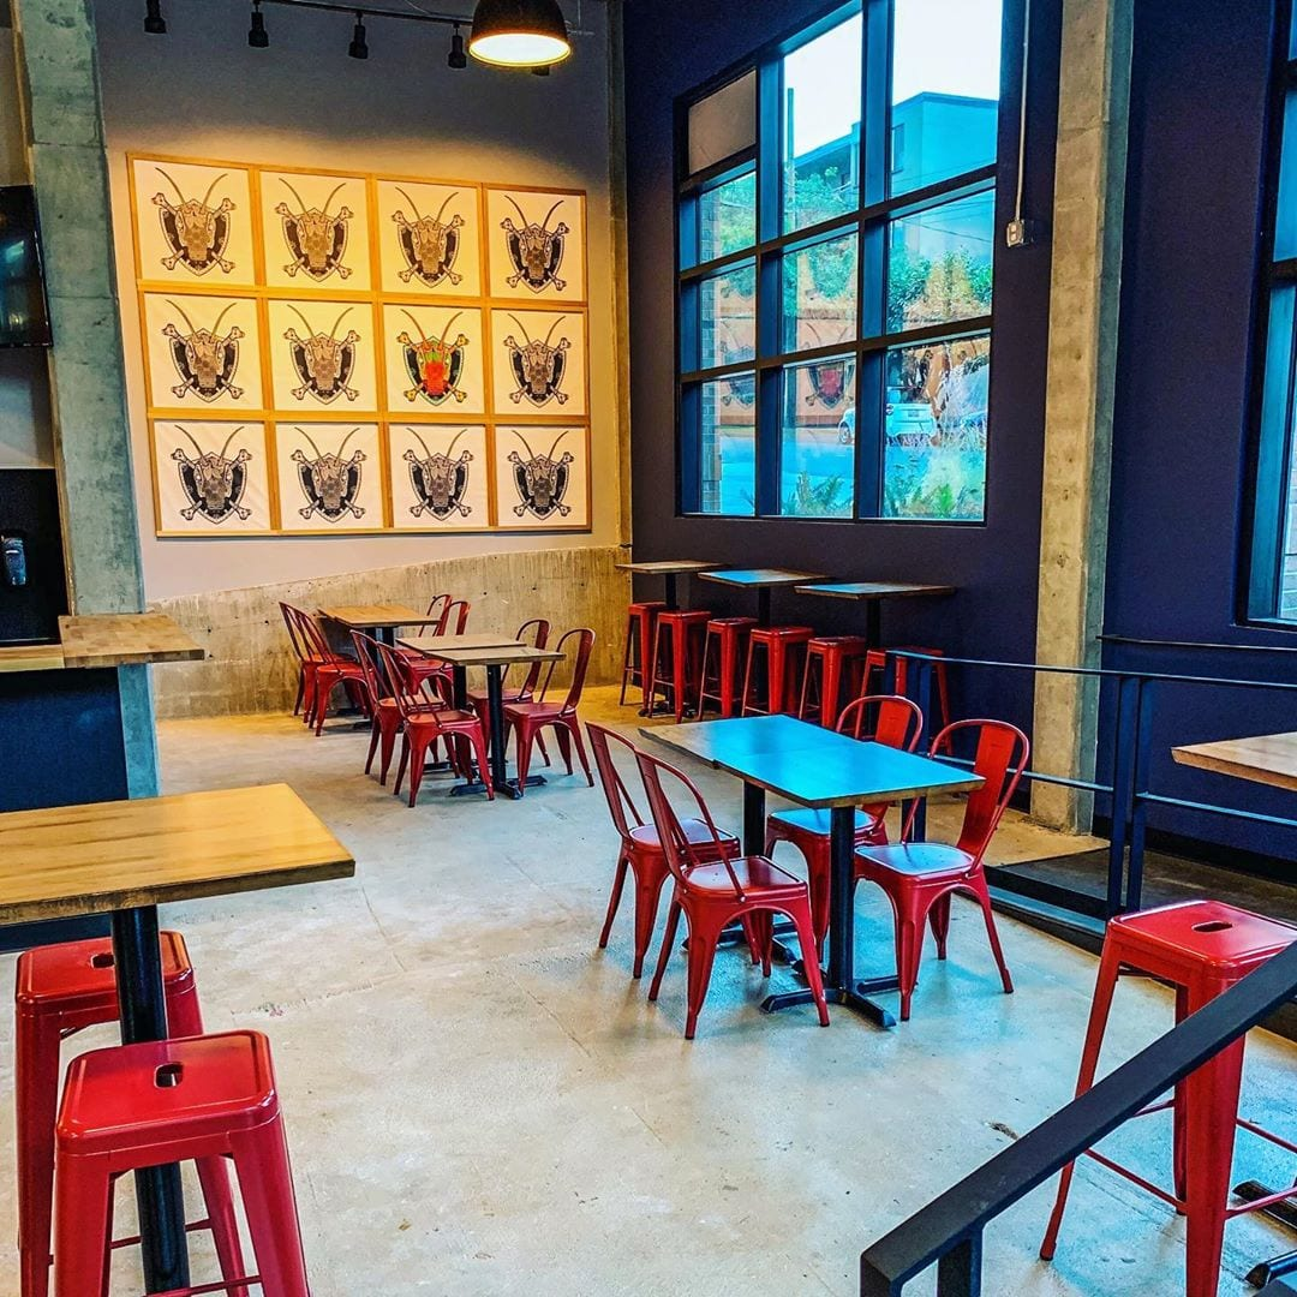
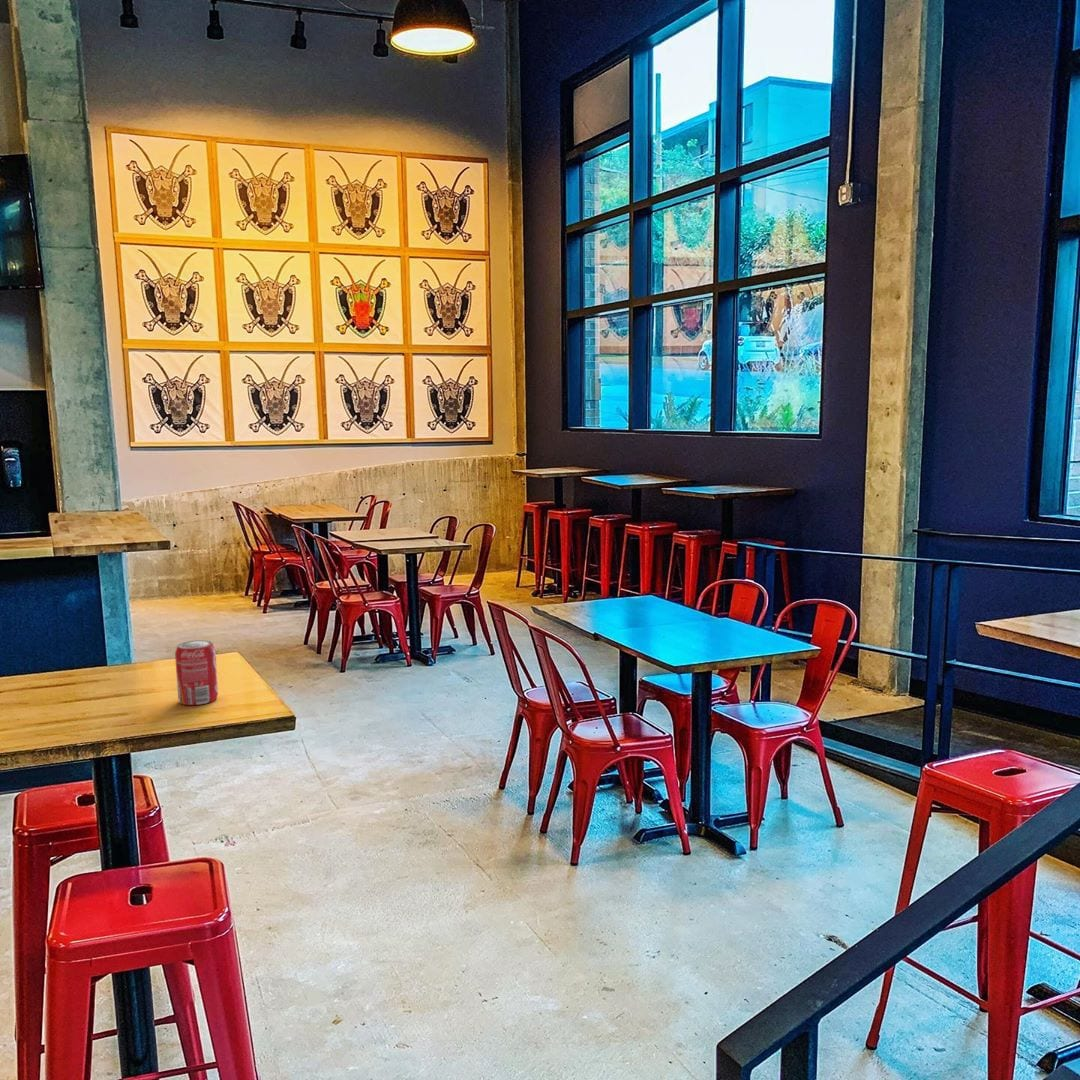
+ soda can (196, 672)
